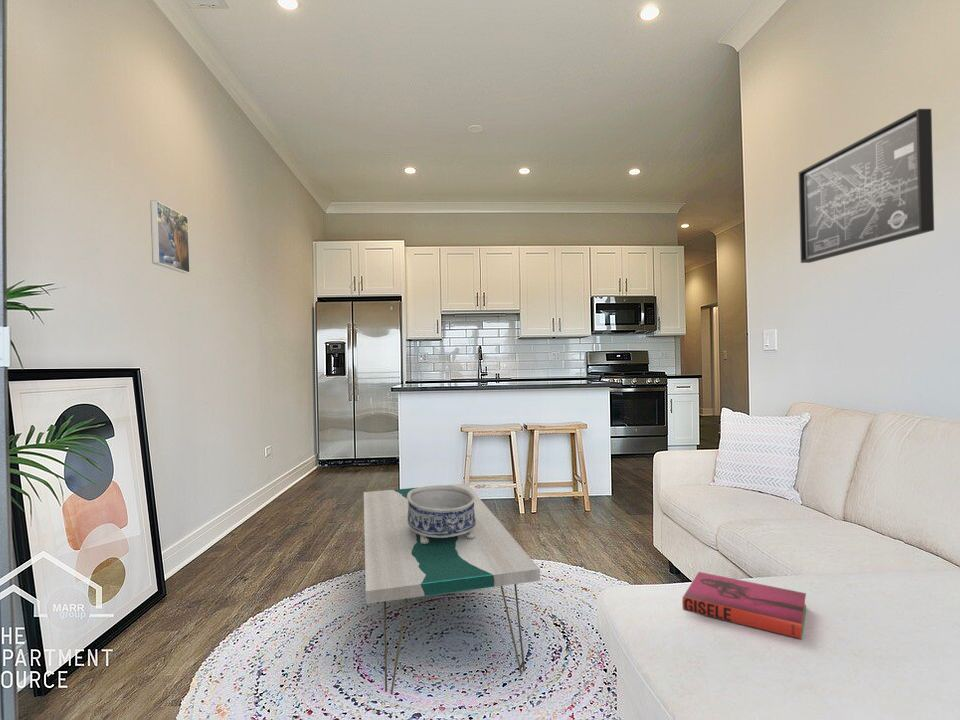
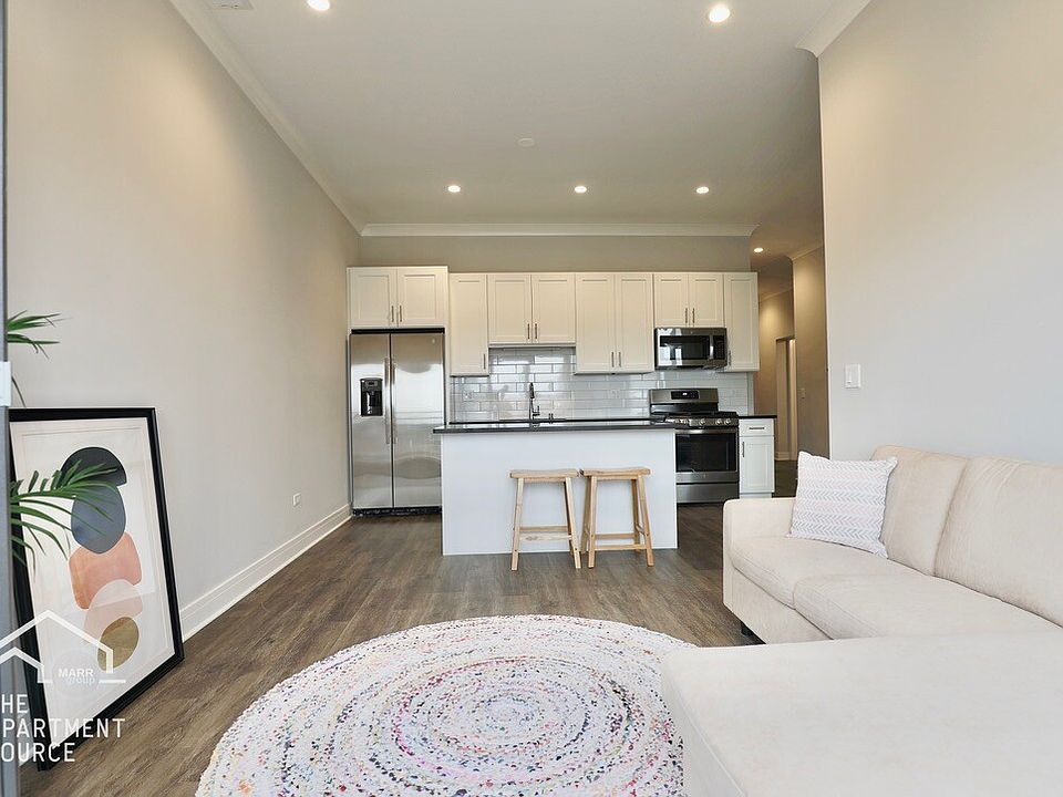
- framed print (171, 239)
- coffee table (432, 562)
- decorative bowl (440, 512)
- wall art (856, 197)
- hardback book (744, 601)
